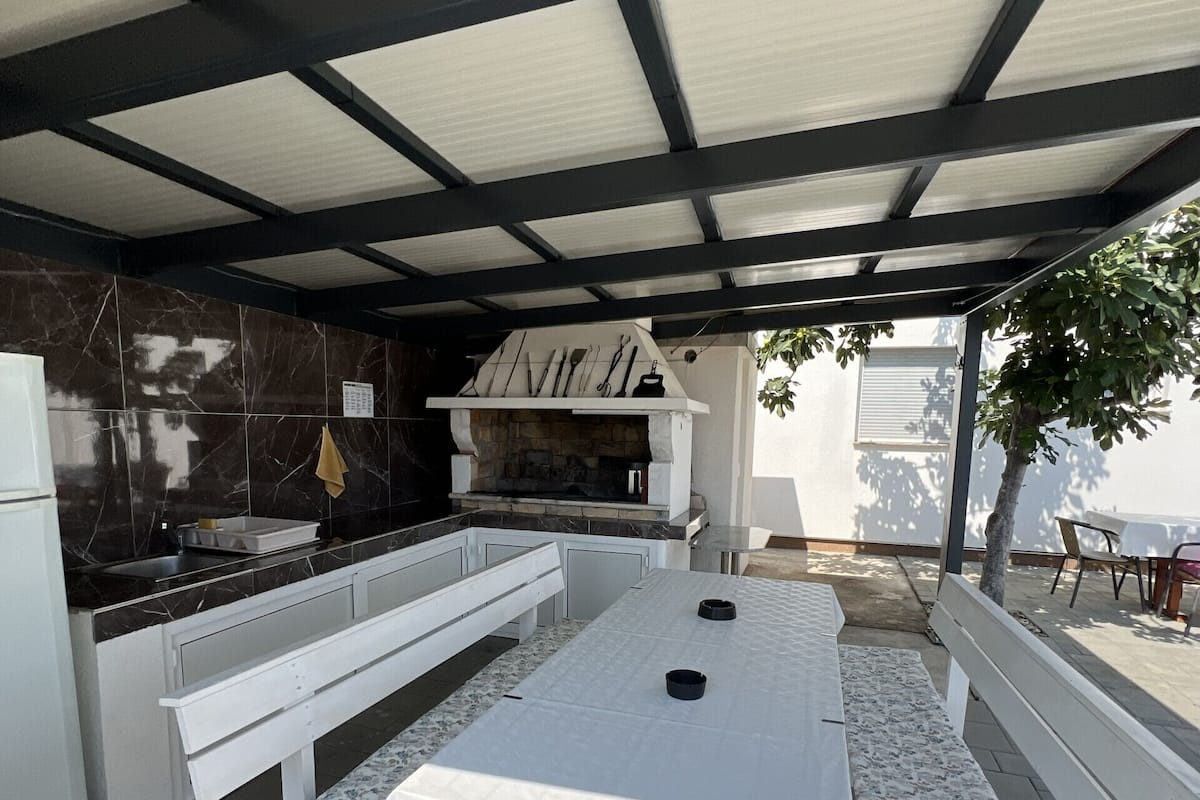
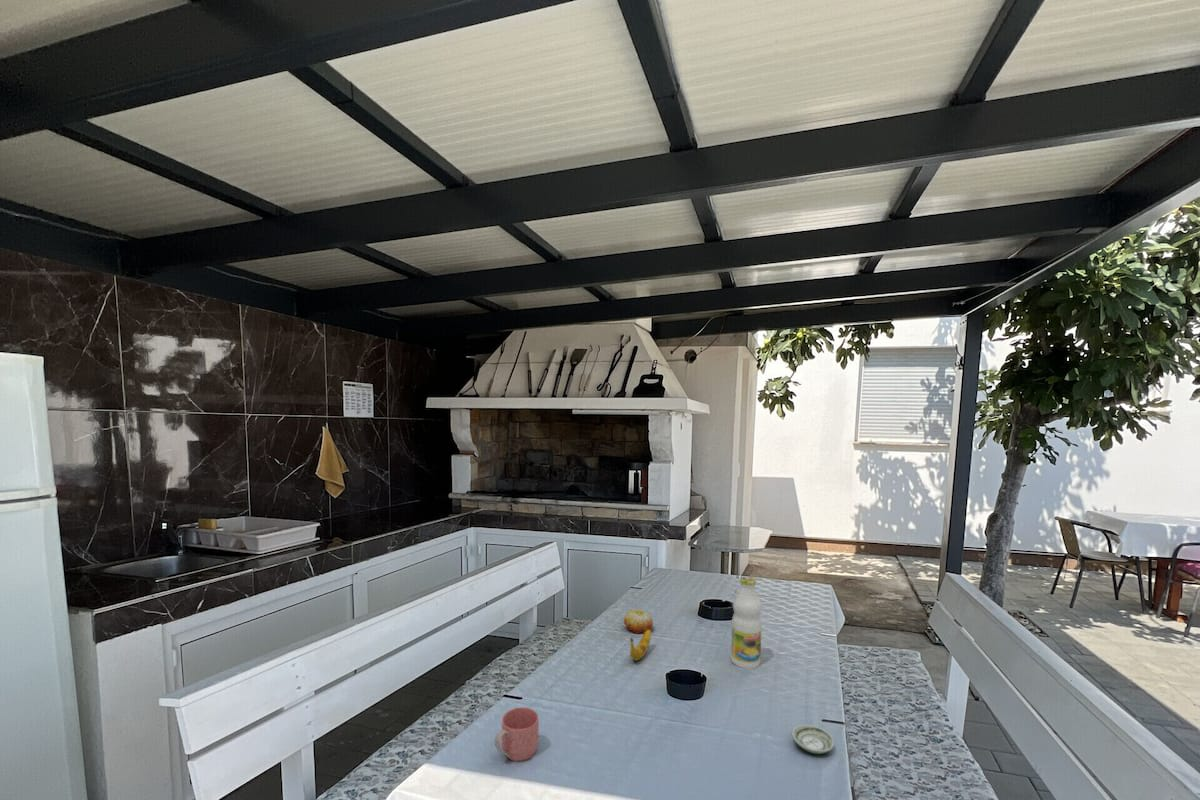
+ bottle (746, 620)
+ mug (515, 738)
+ banana (640, 640)
+ fruit (638, 620)
+ saucer (812, 741)
